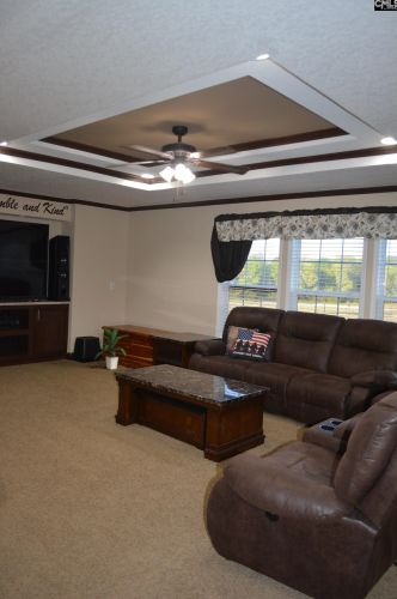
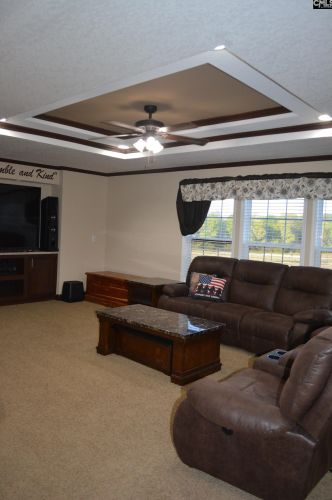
- indoor plant (110, 346)
